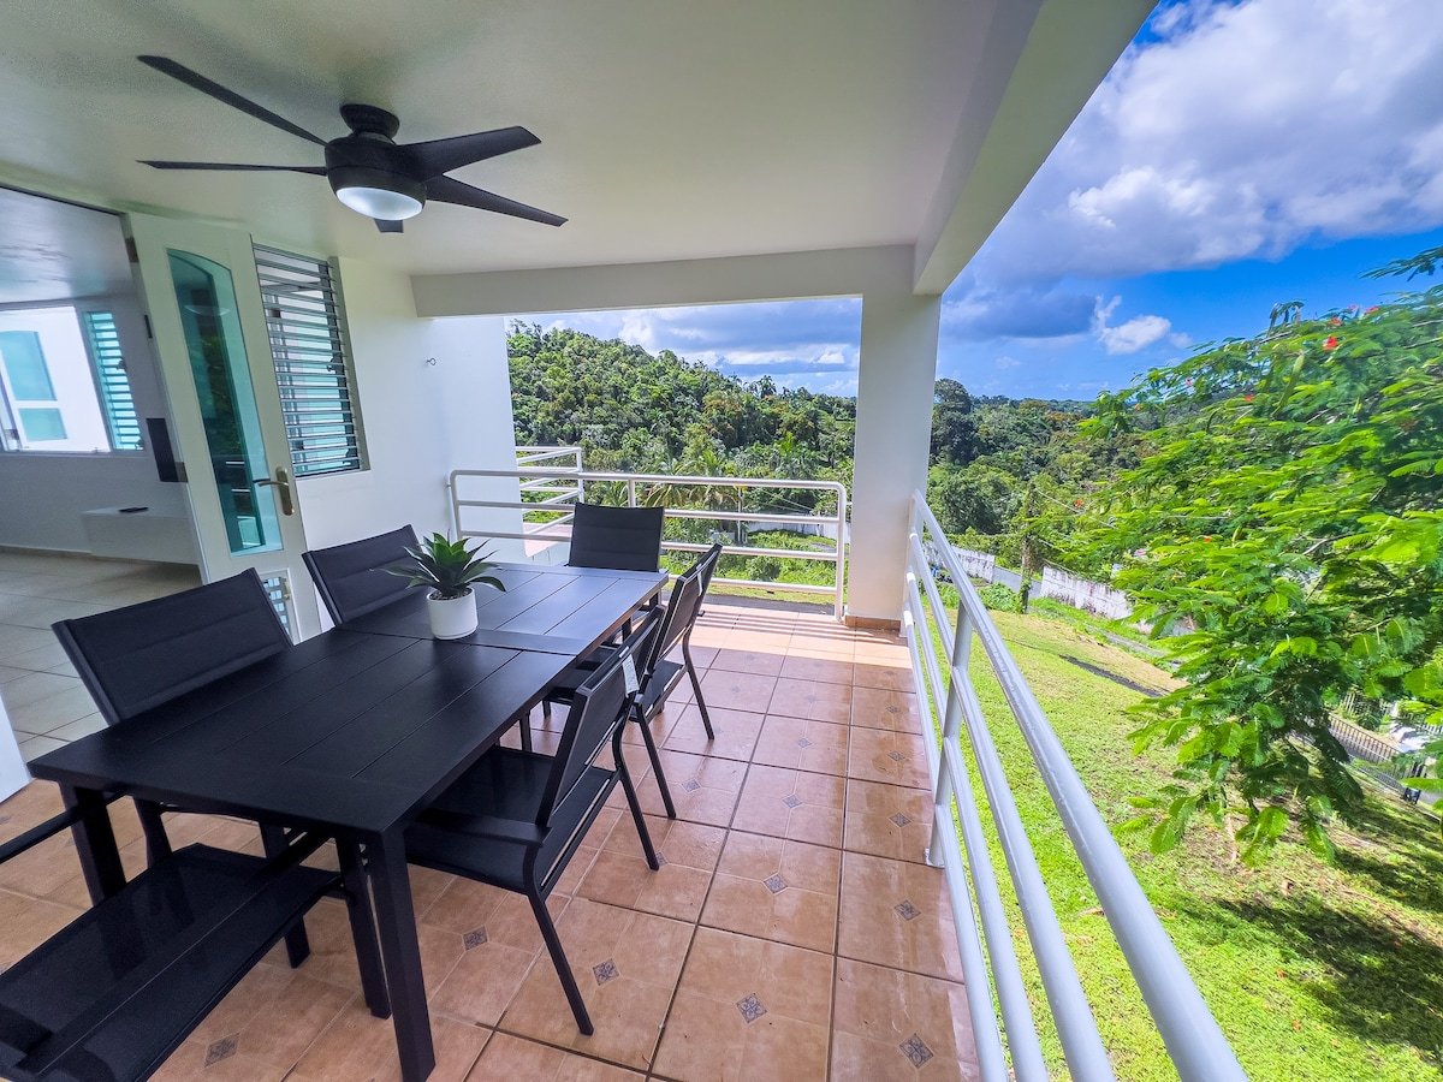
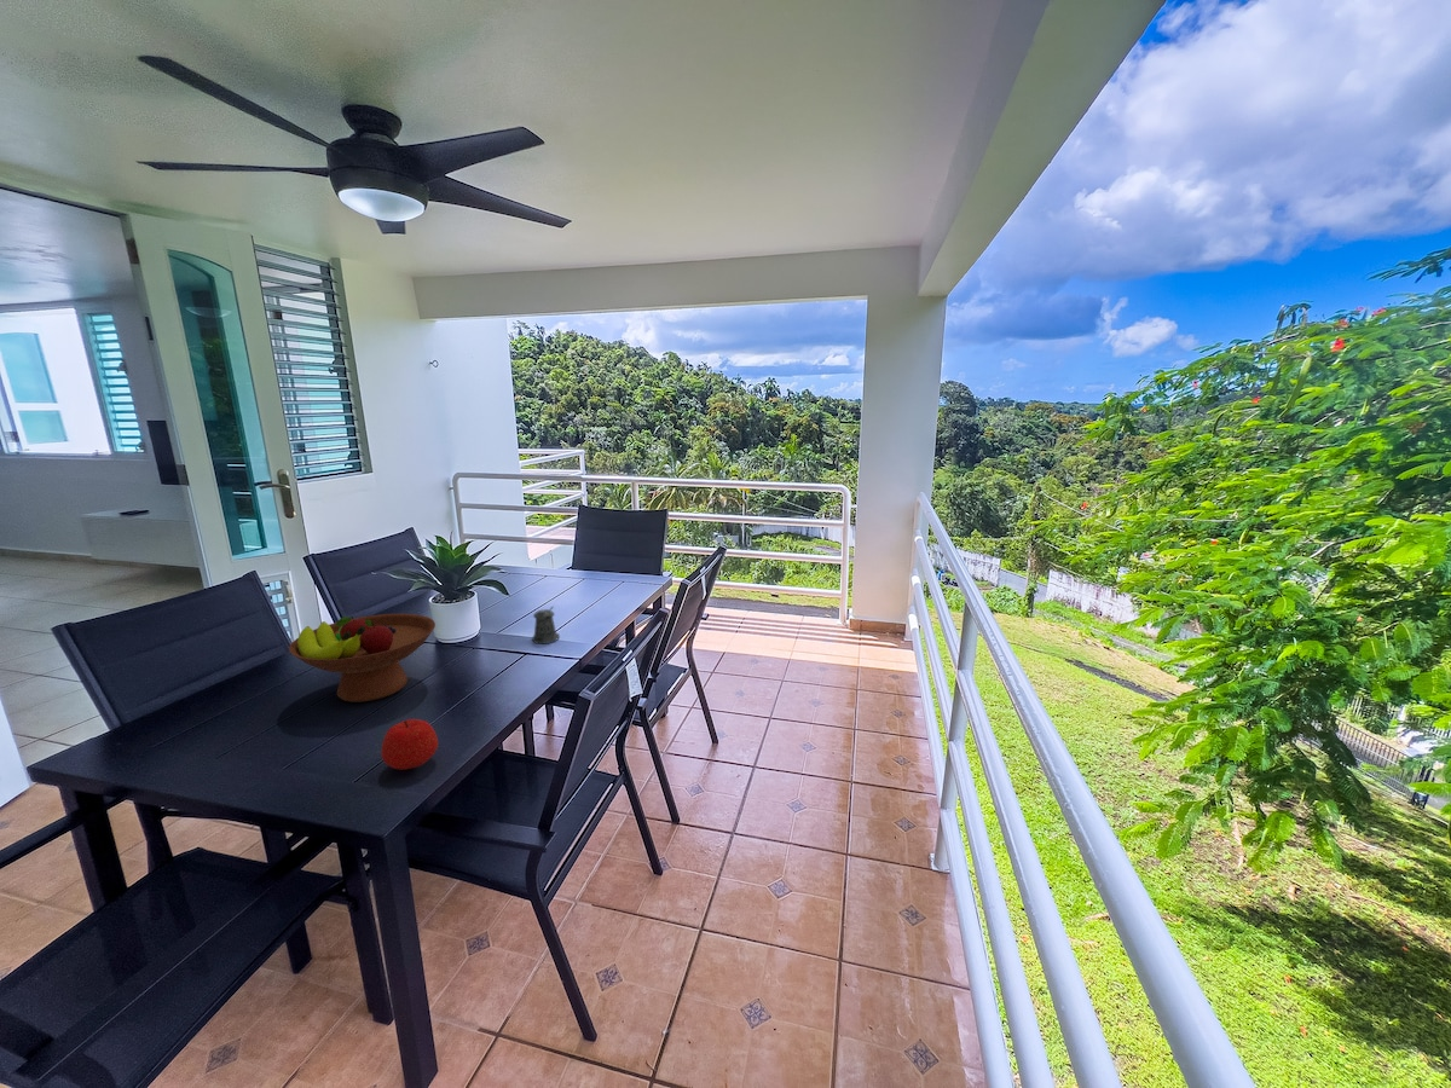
+ pepper shaker (545, 623)
+ apple (409, 742)
+ fruit bowl (368, 650)
